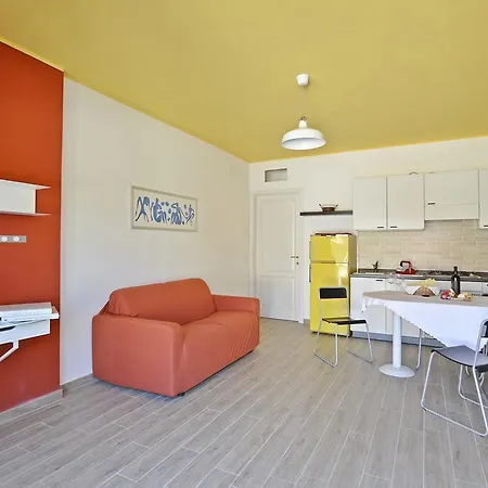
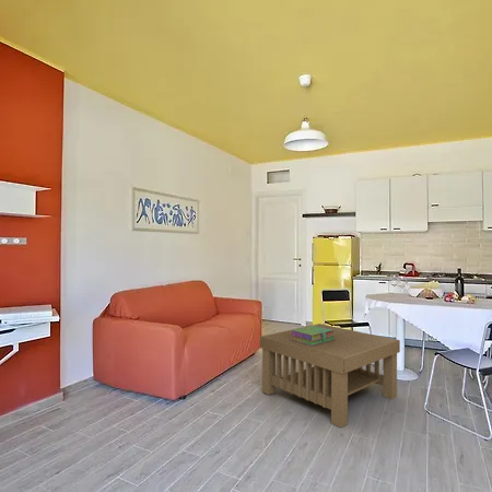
+ coffee table (328, 366)
+ stack of books (312, 335)
